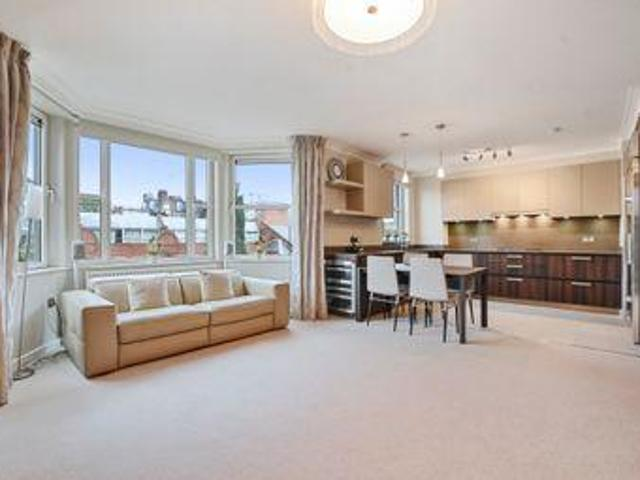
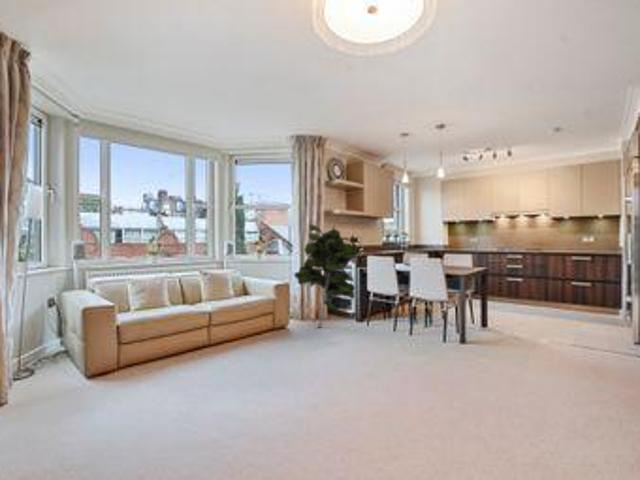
+ indoor plant (325, 275)
